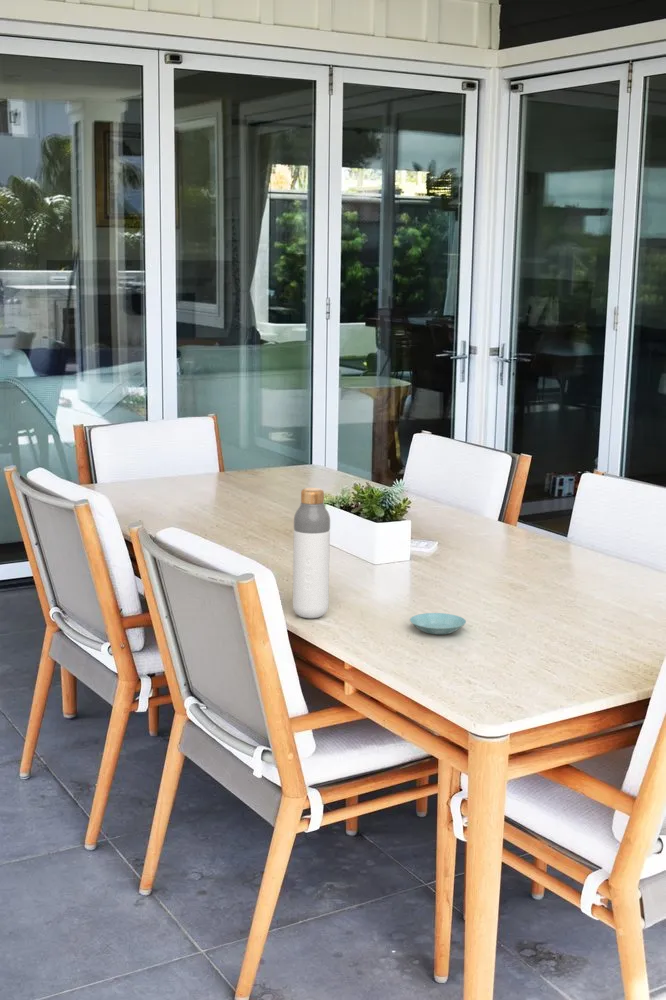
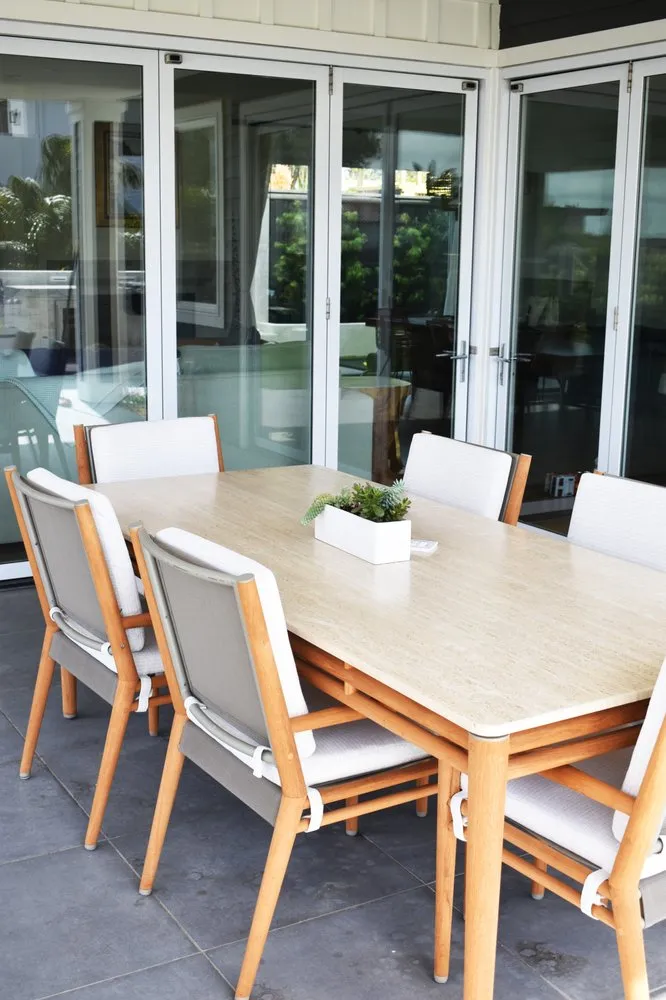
- saucer (437, 625)
- bottle (311, 552)
